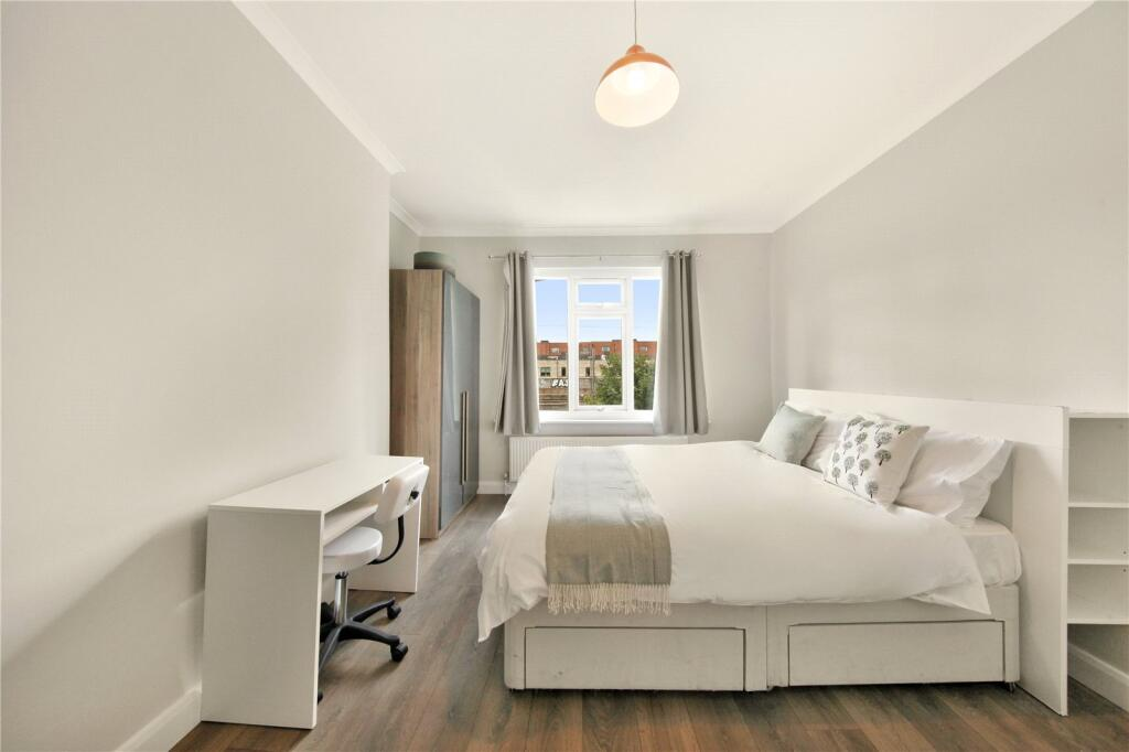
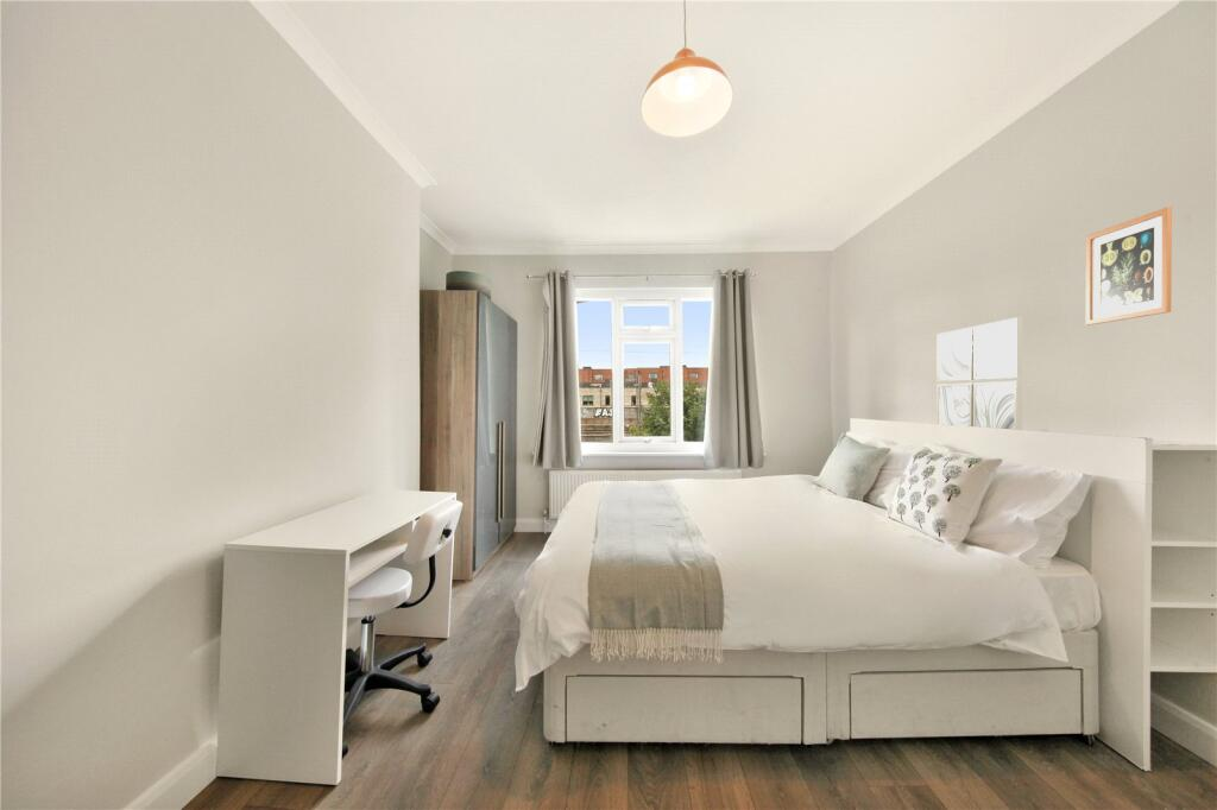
+ wall art (975, 382)
+ wall art (1124, 271)
